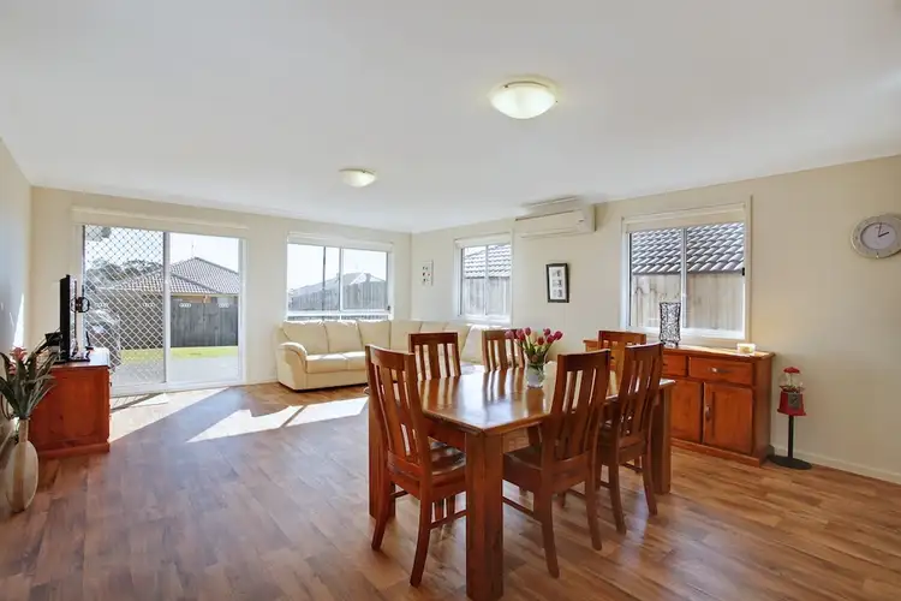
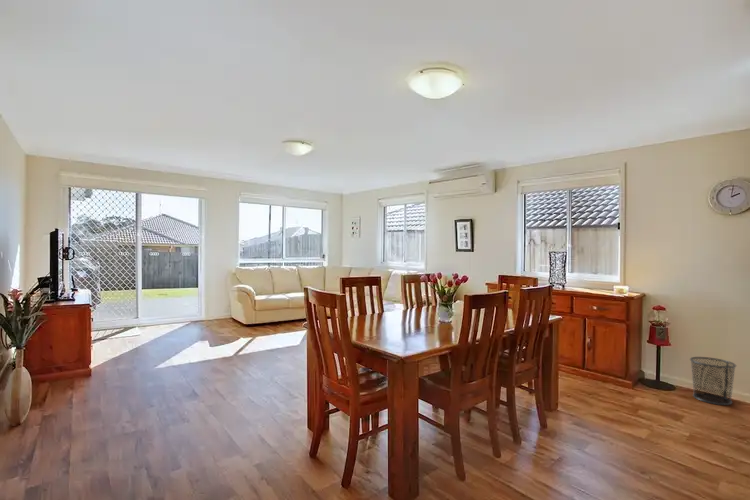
+ waste bin (712, 380)
